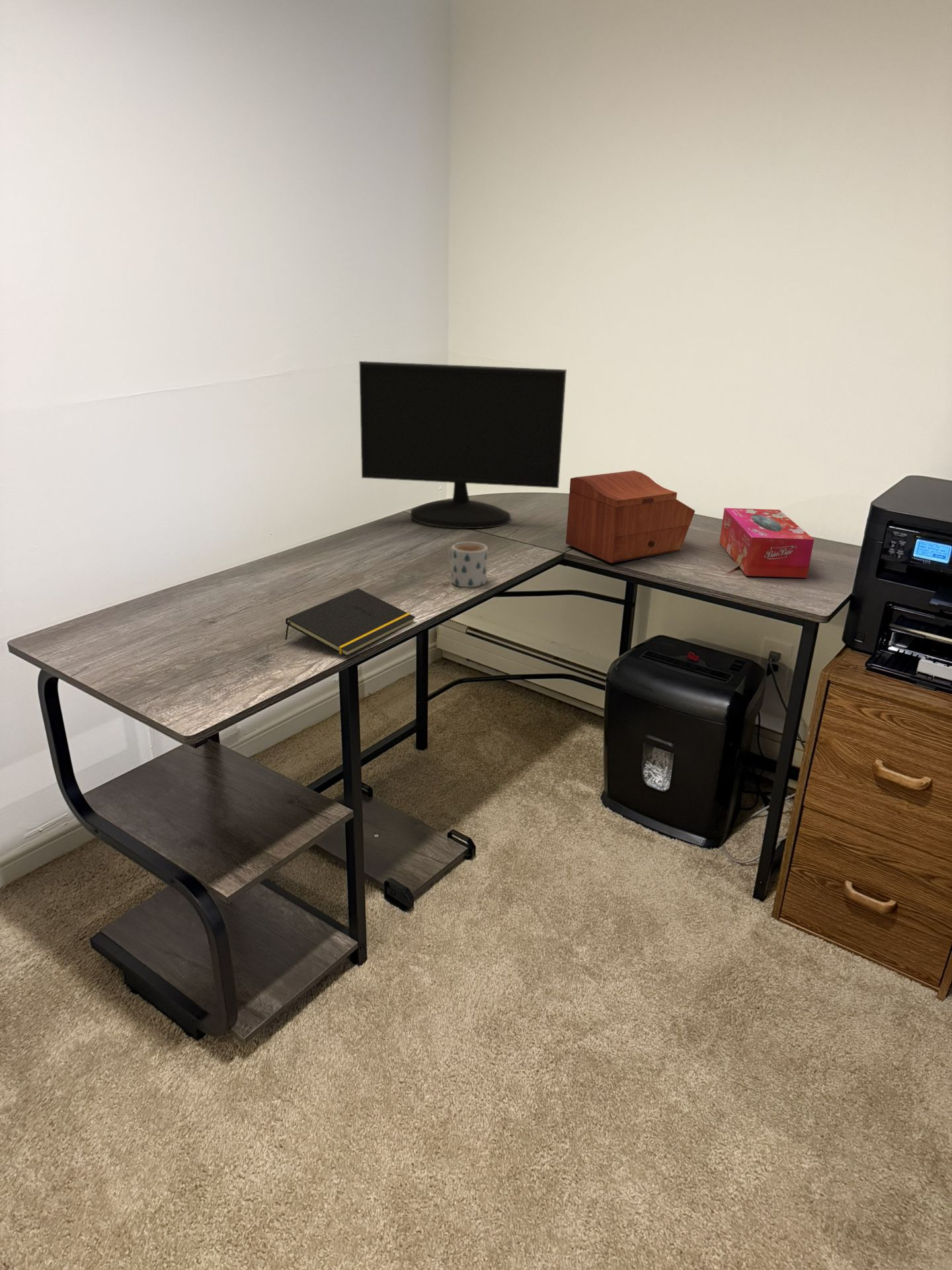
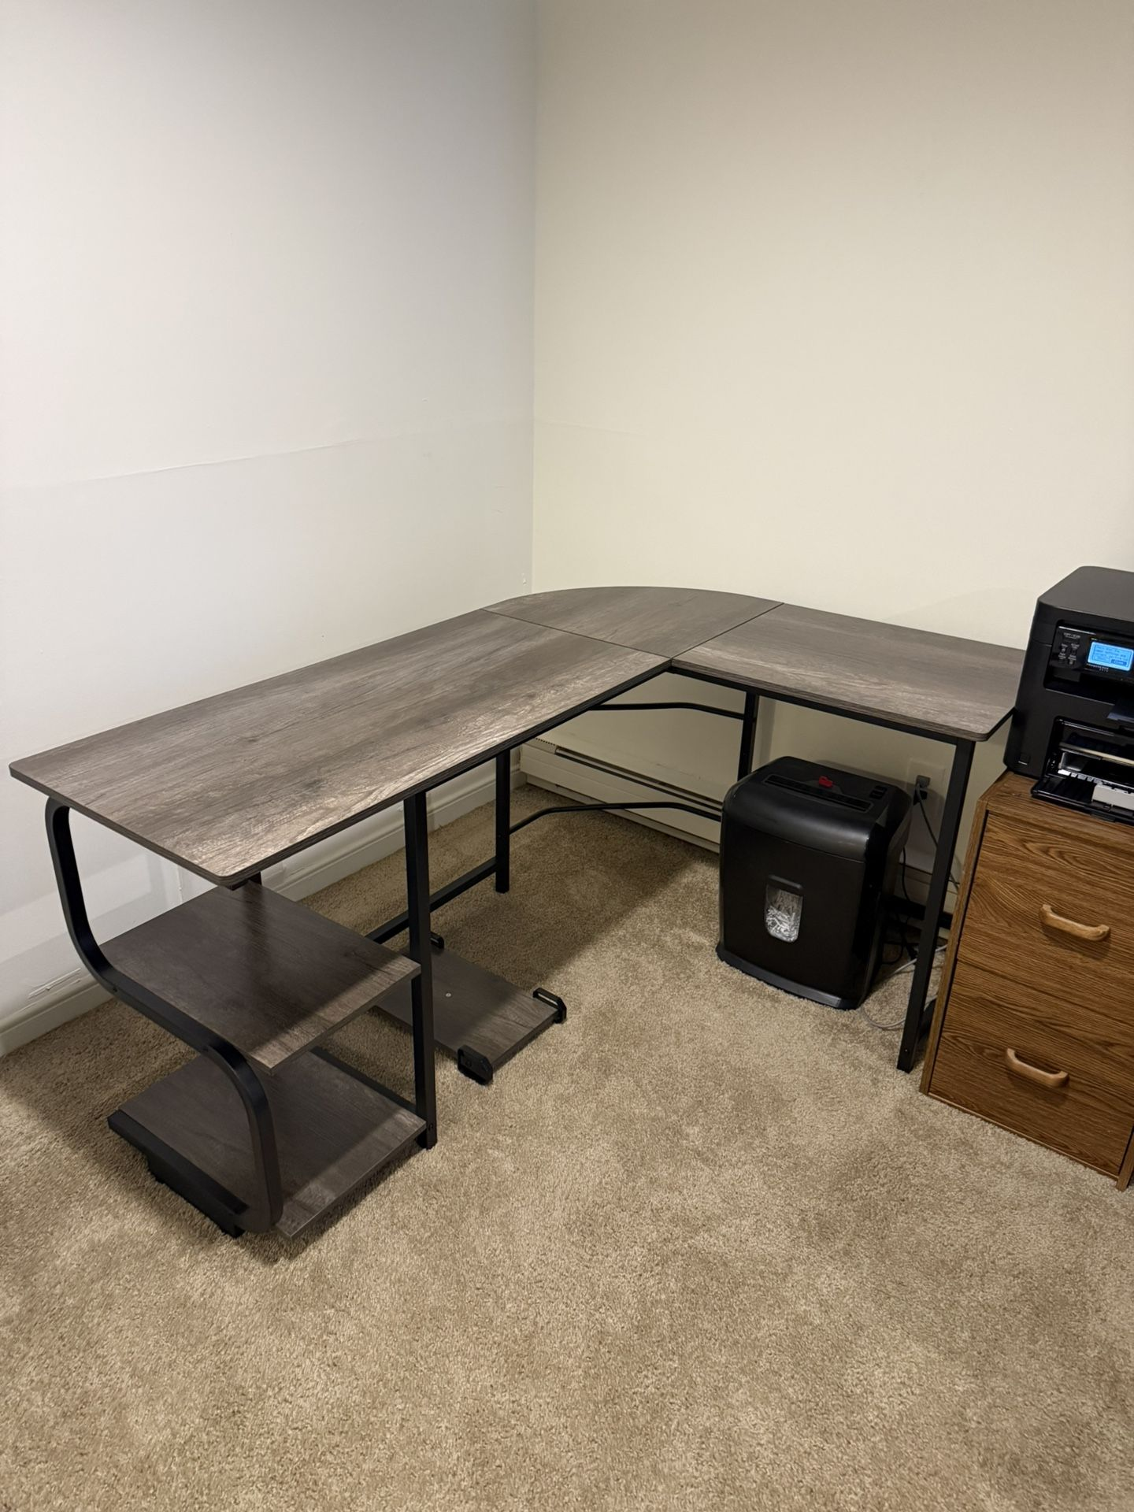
- tissue box (764, 541)
- computer monitor (462, 443)
- notepad (352, 620)
- mug (465, 562)
- sewing box (632, 513)
